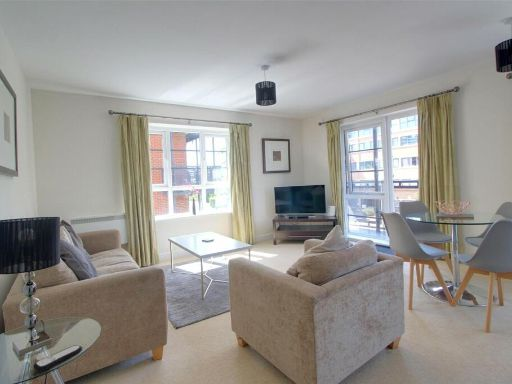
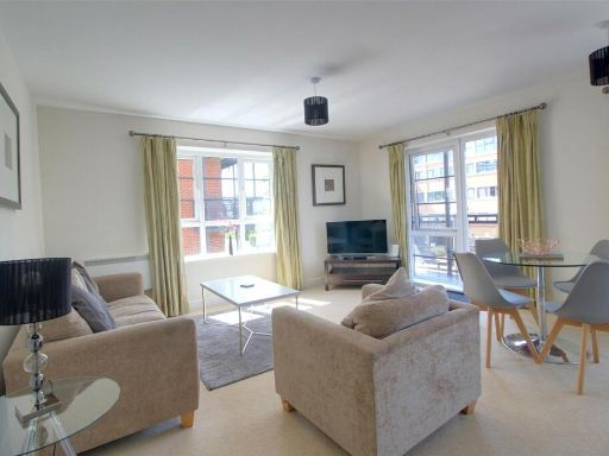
- remote control (59, 357)
